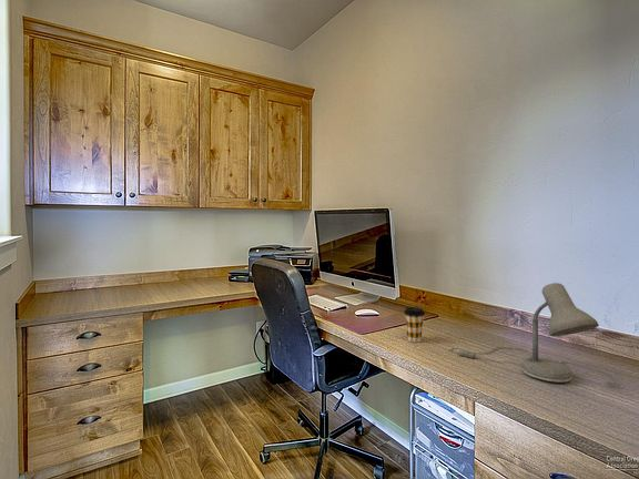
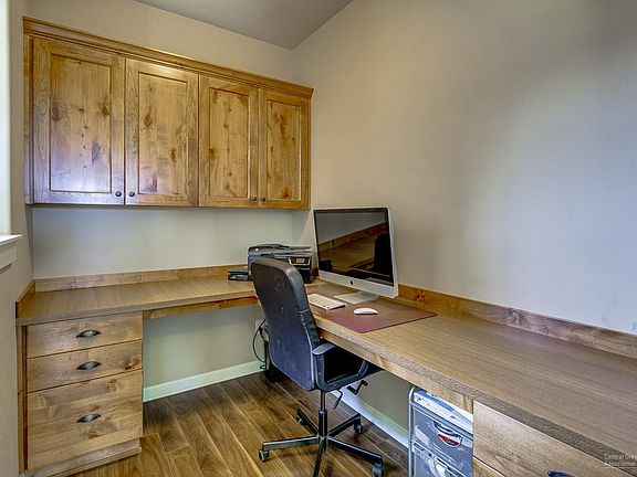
- coffee cup (414, 324)
- desk lamp (532, 323)
